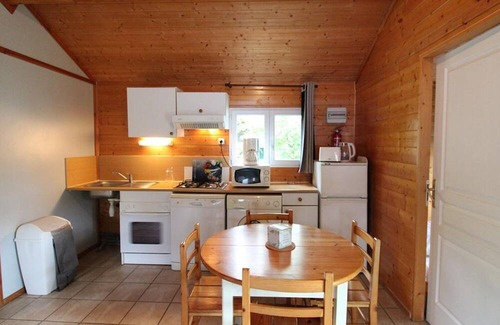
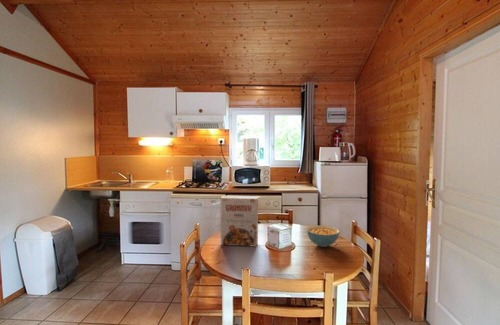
+ cereal box (239, 220)
+ cereal bowl (322, 237)
